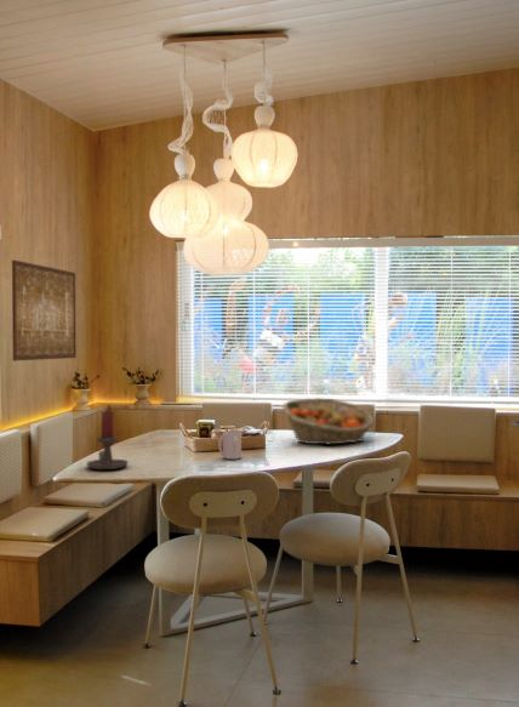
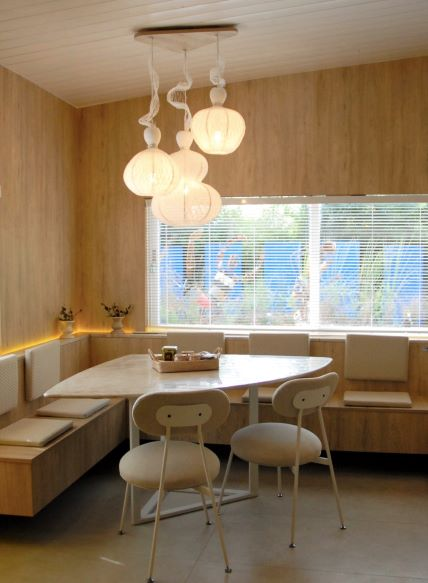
- wall art (46, 313)
- fruit basket (327, 420)
- candle holder (105, 438)
- mug (229, 444)
